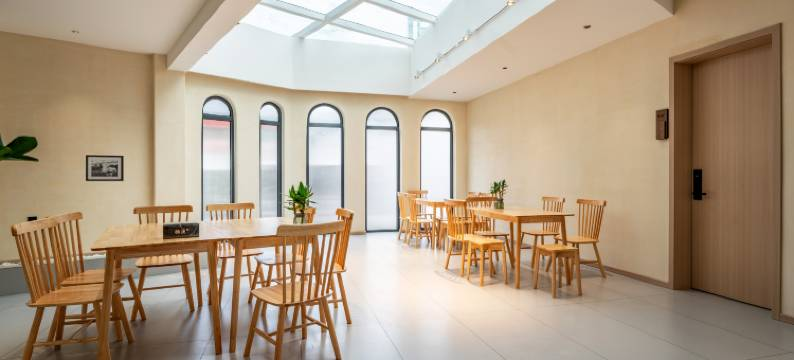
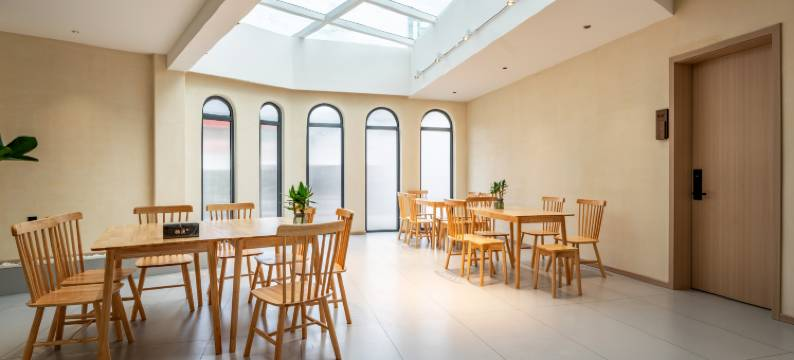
- picture frame (105, 168)
